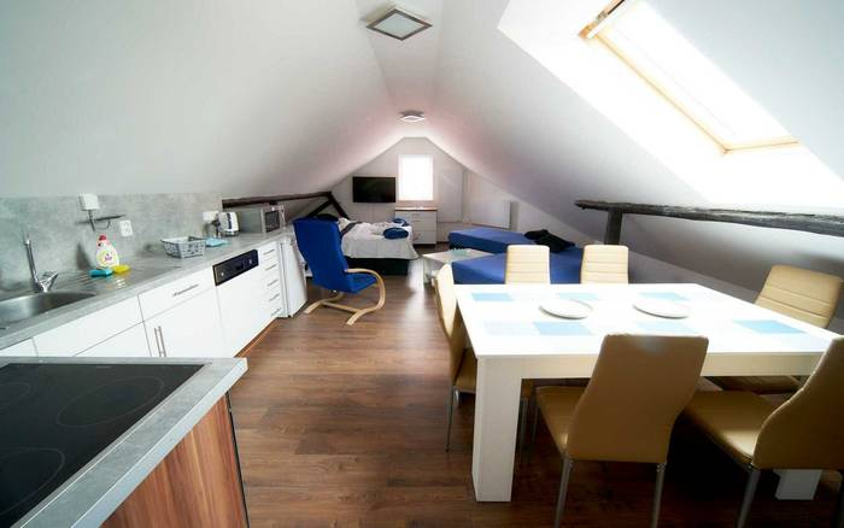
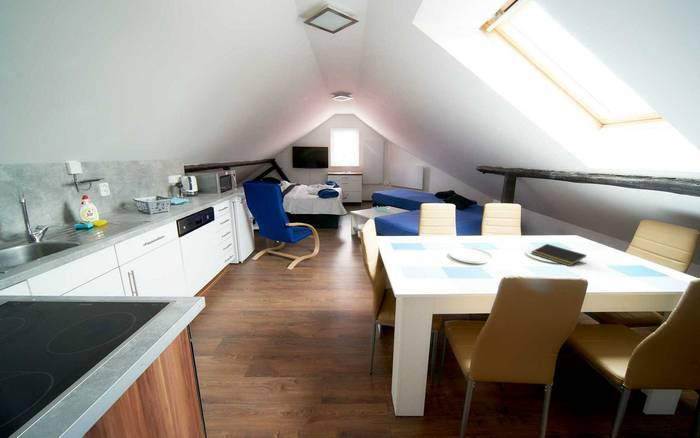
+ notepad (557, 254)
